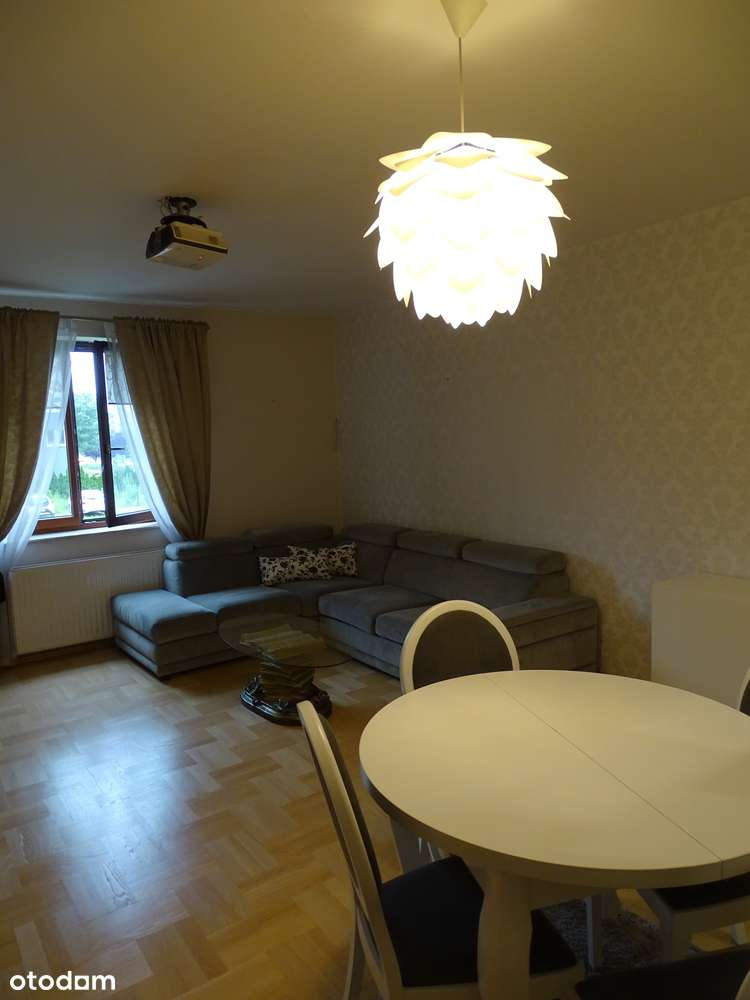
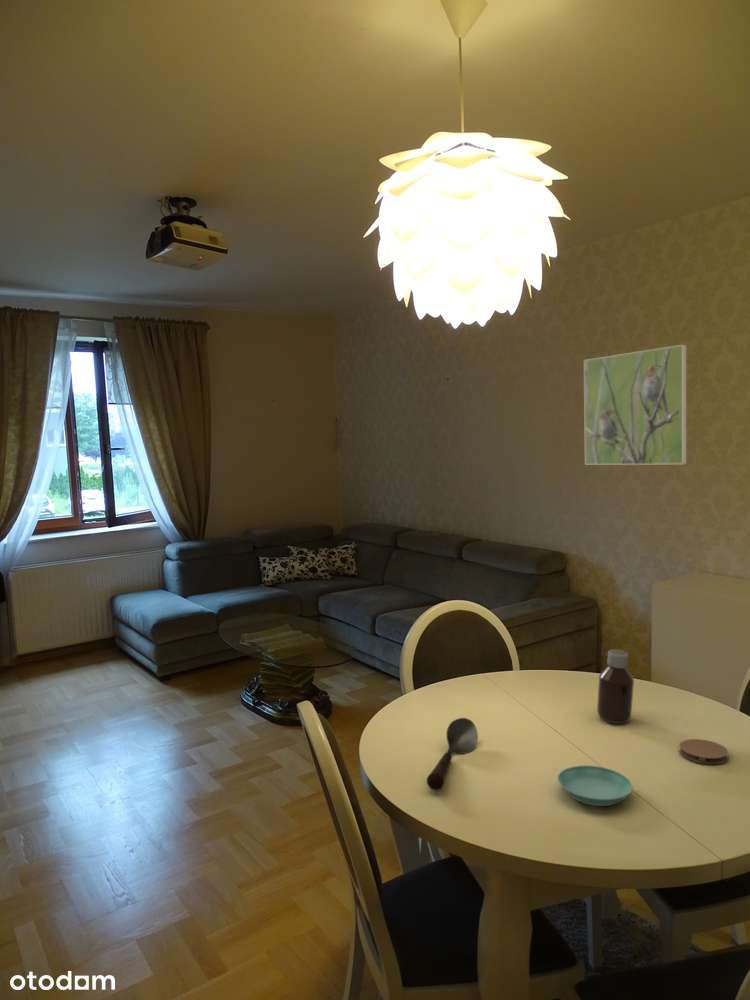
+ coaster (703, 751)
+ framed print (632, 409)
+ spoon (454, 750)
+ saucer (594, 787)
+ bottle (615, 685)
